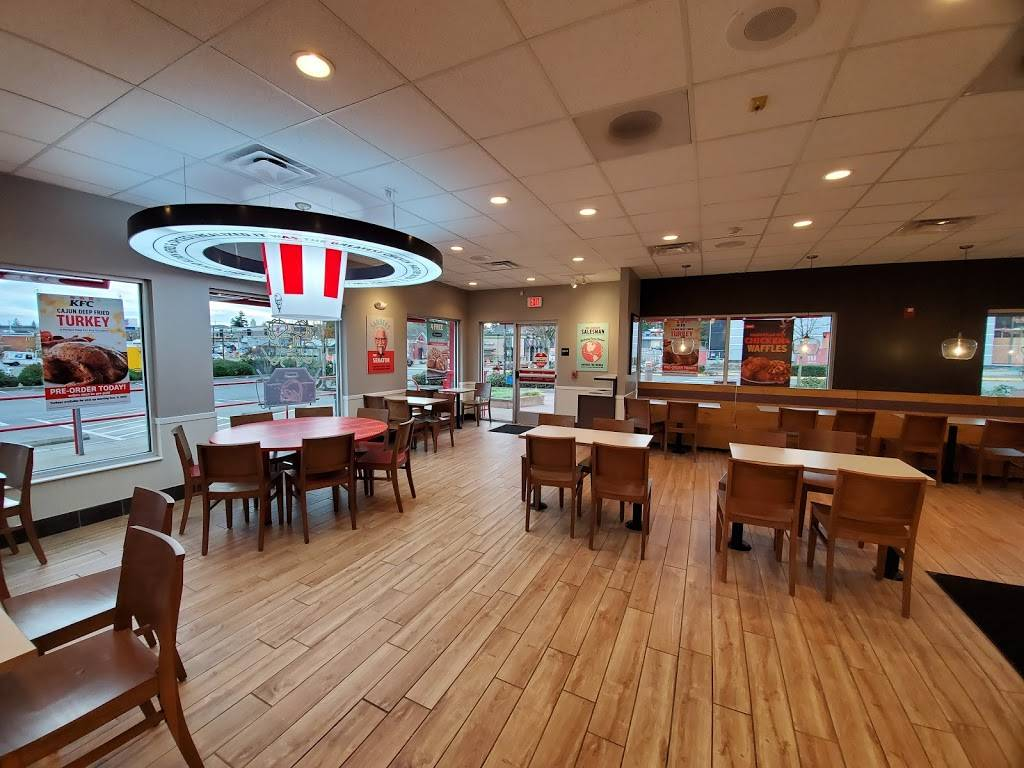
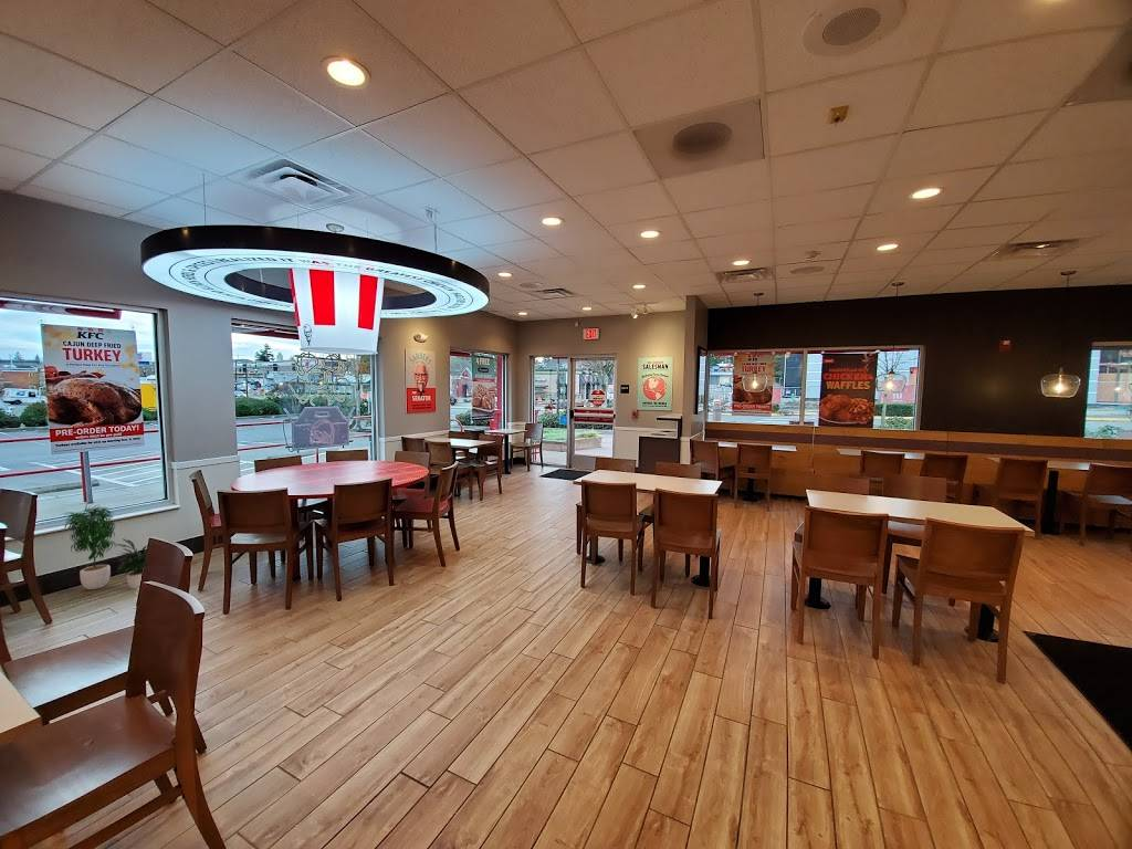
+ potted plant (112, 544)
